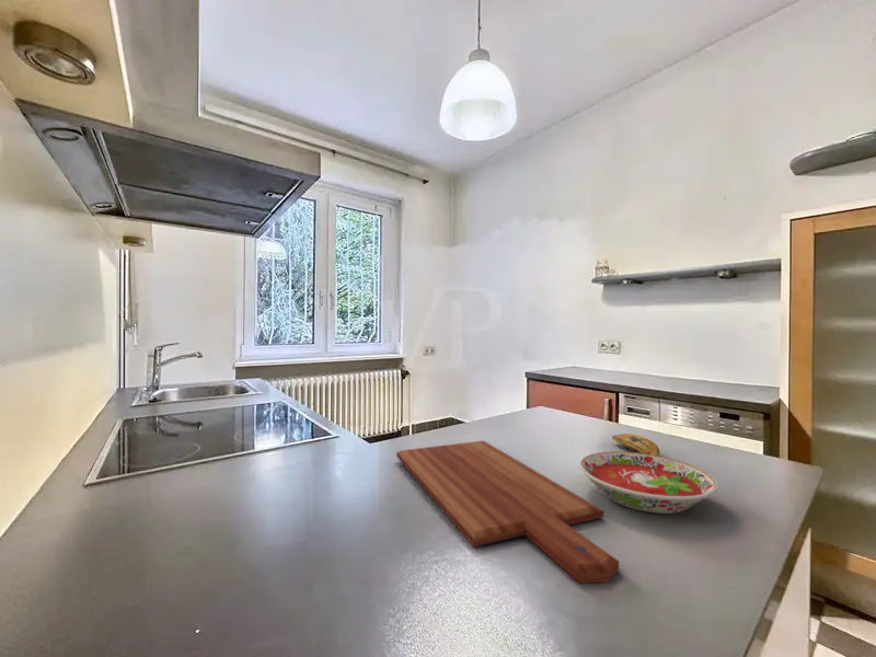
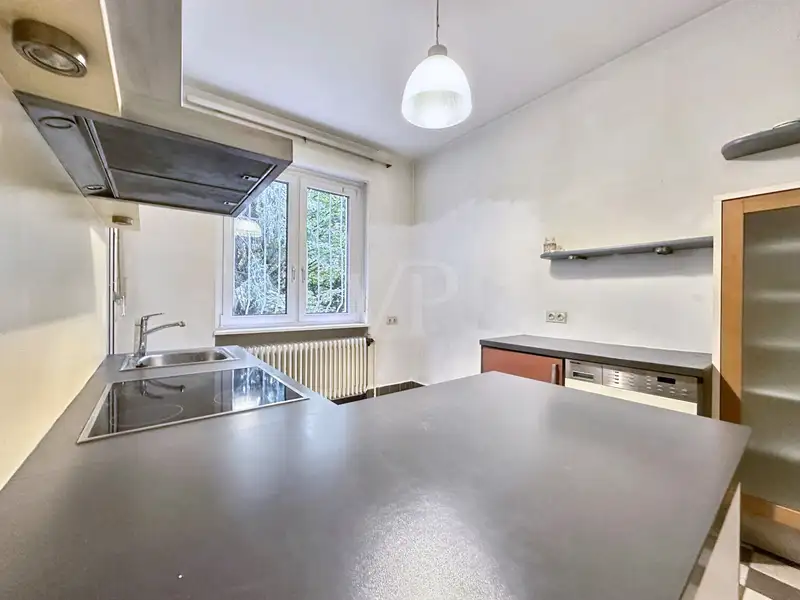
- bowl (643, 483)
- banana (638, 445)
- cutting board (484, 481)
